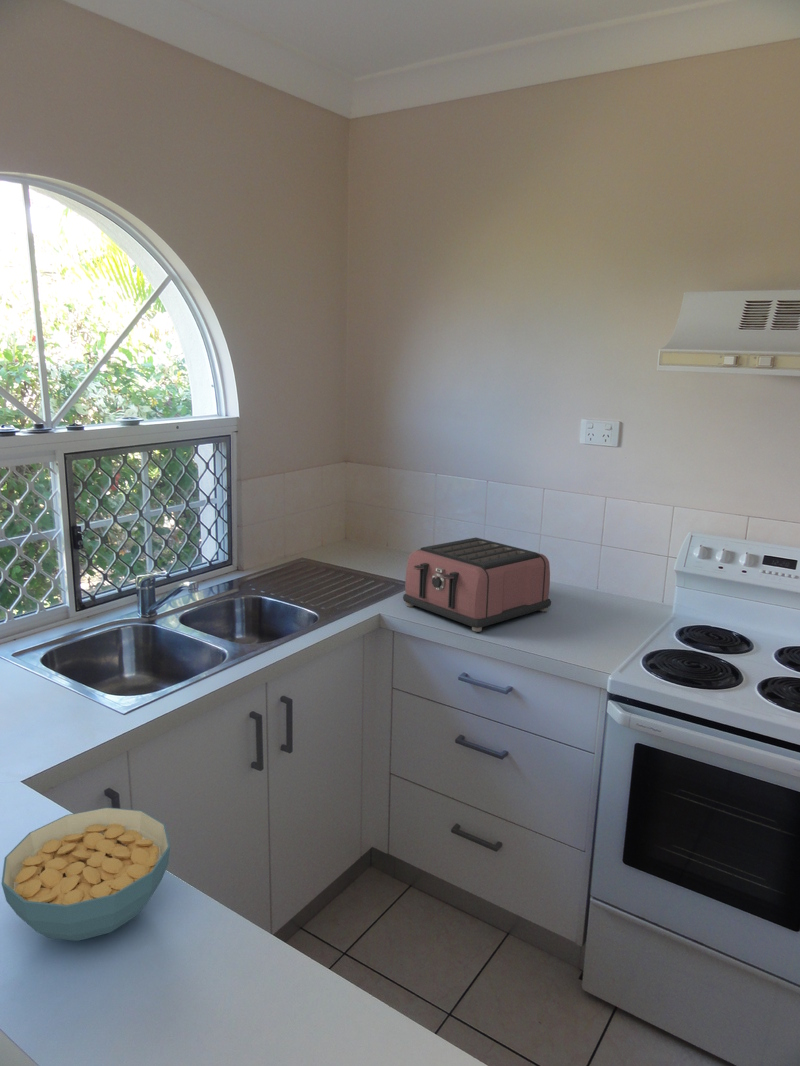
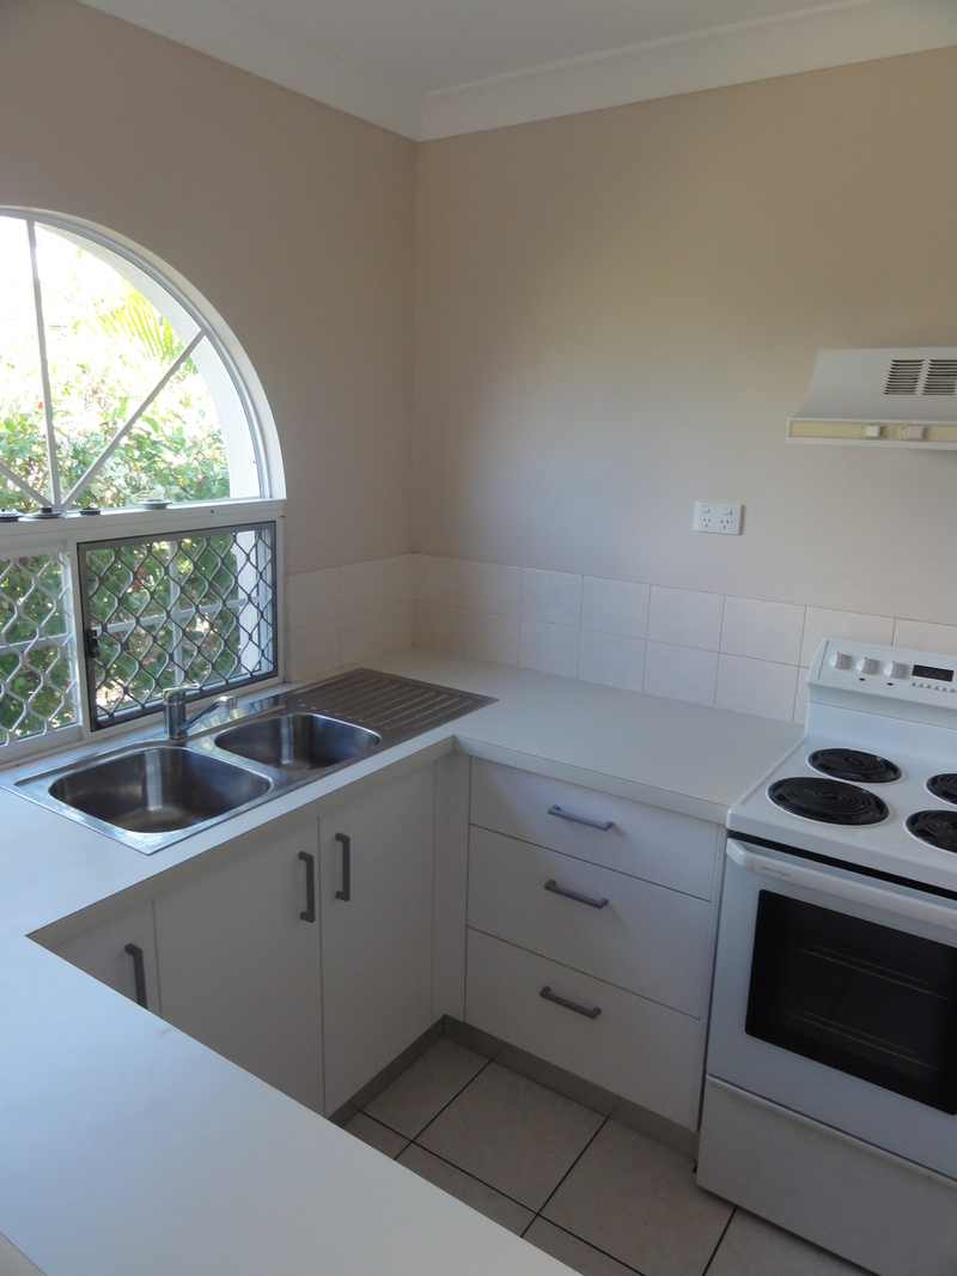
- cereal bowl (91, 885)
- toaster (473, 580)
